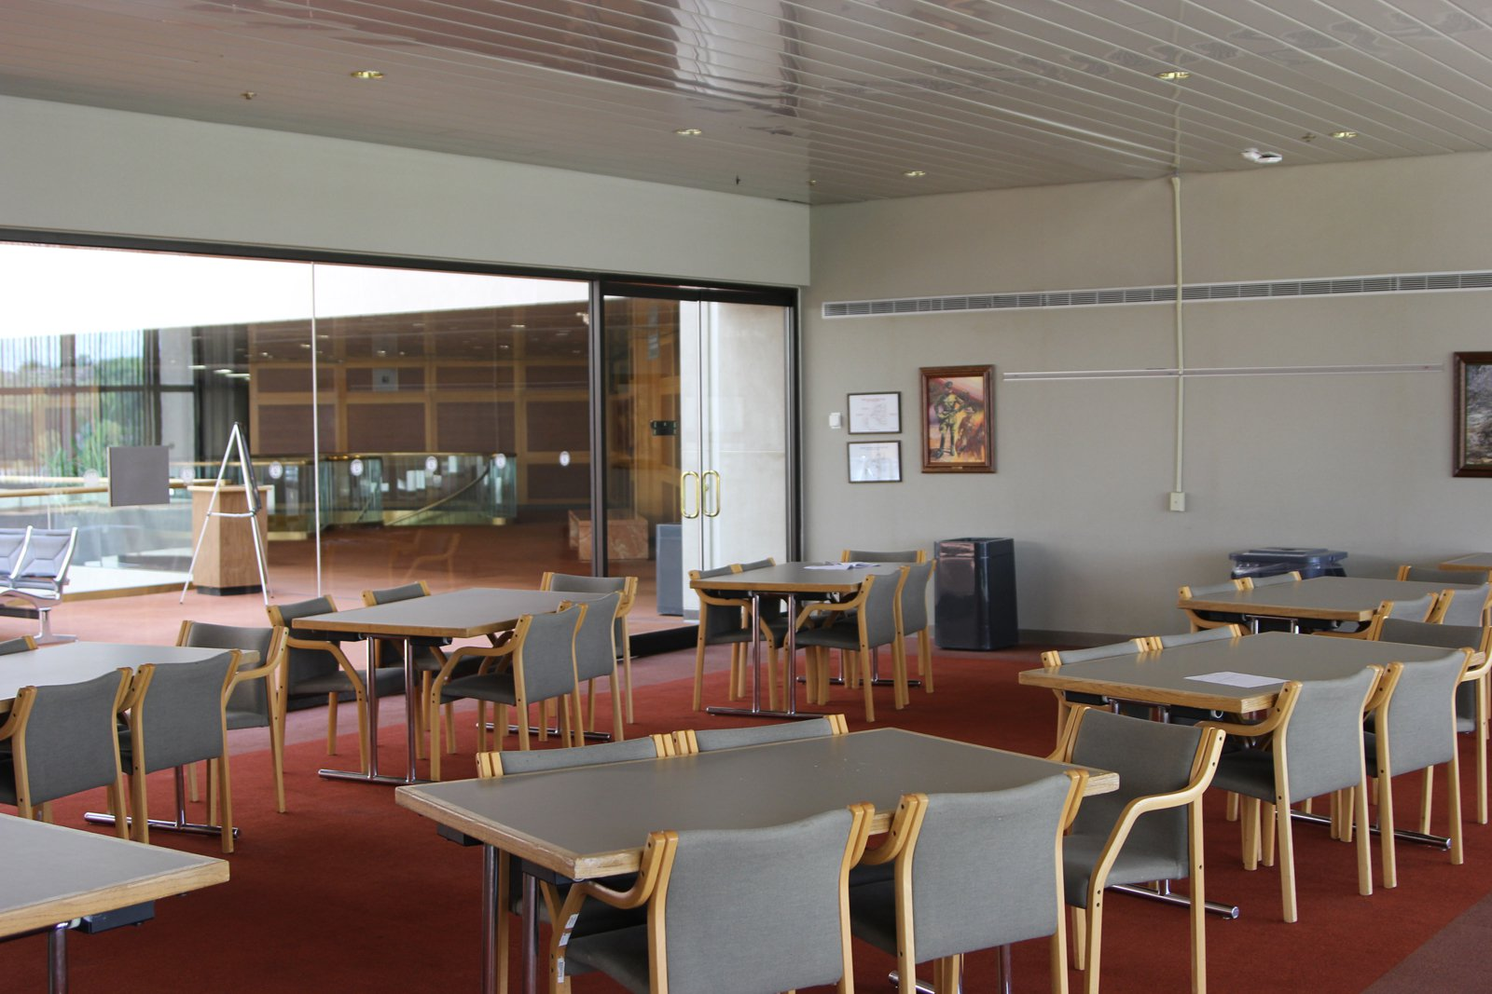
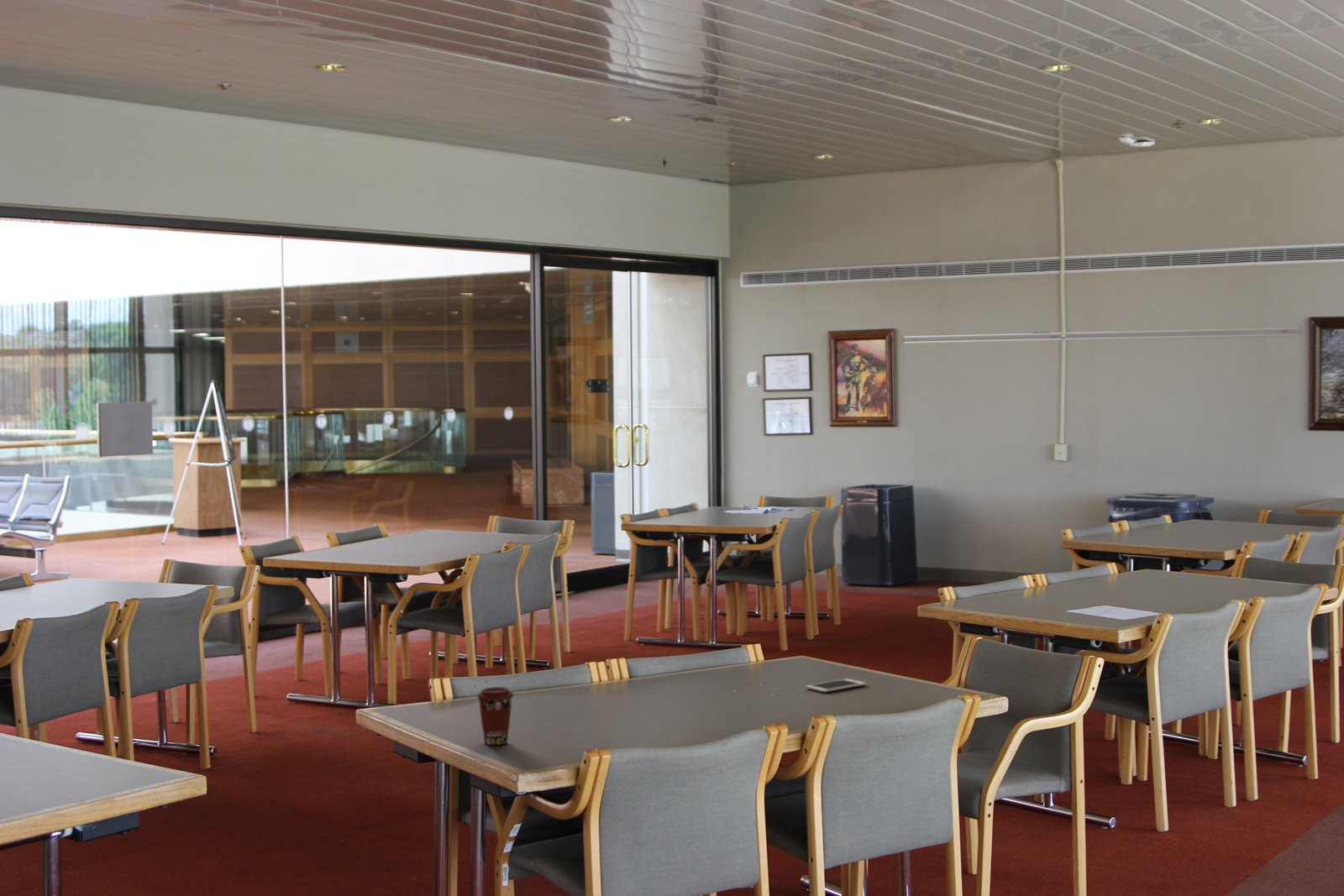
+ cell phone (836, 685)
+ coffee cup (496, 715)
